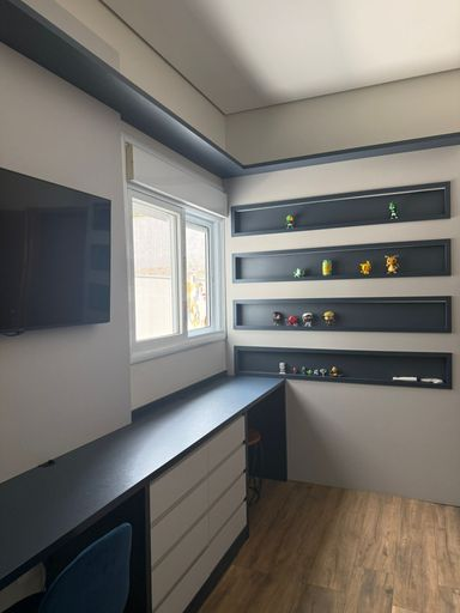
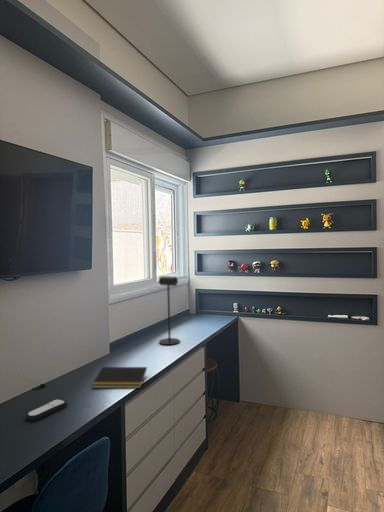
+ notepad (120, 377)
+ desk lamp (168, 309)
+ remote control (46, 409)
